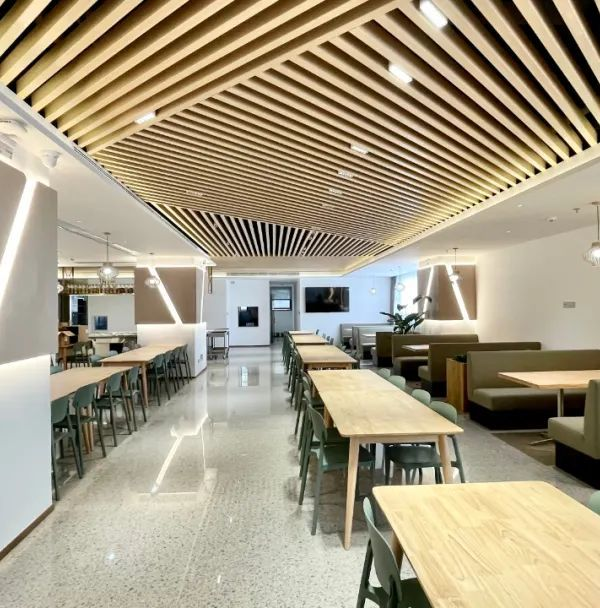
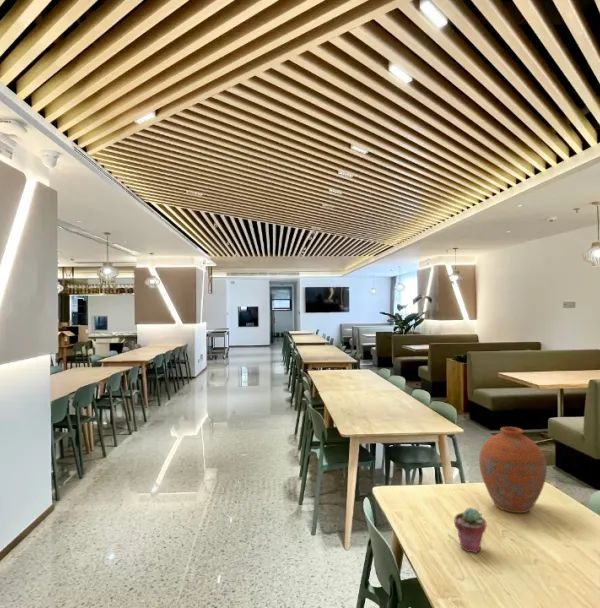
+ potted succulent (470, 527)
+ vase (512, 468)
